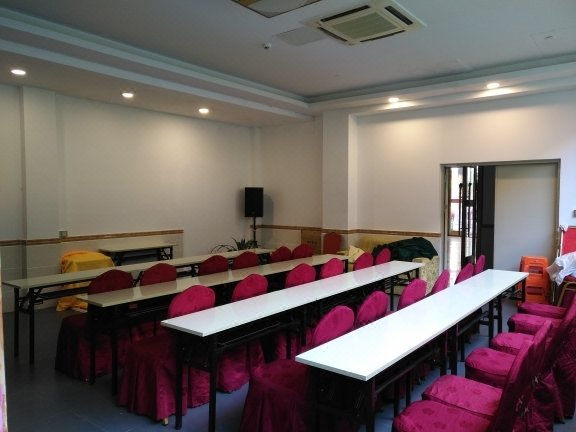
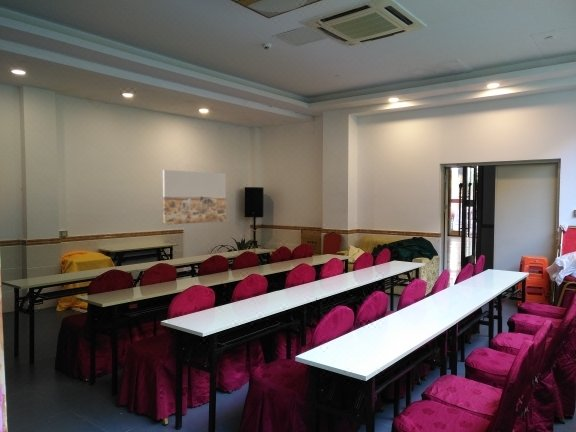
+ wall art (196, 197)
